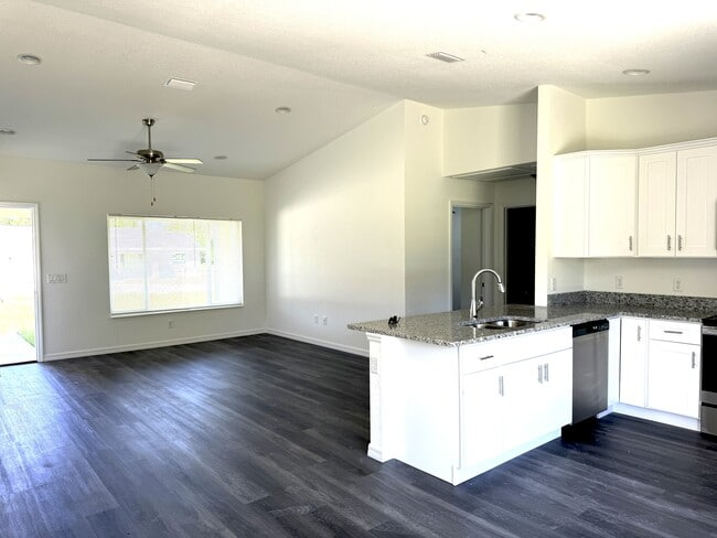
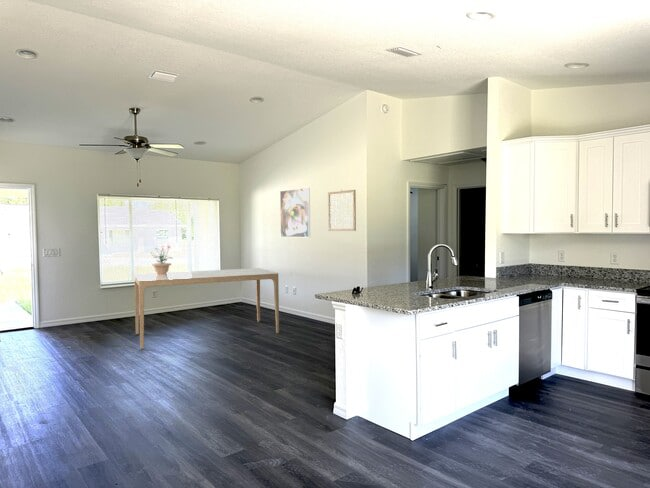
+ dining table (206, 282)
+ wall art (341, 209)
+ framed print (294, 213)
+ potted plant (163, 259)
